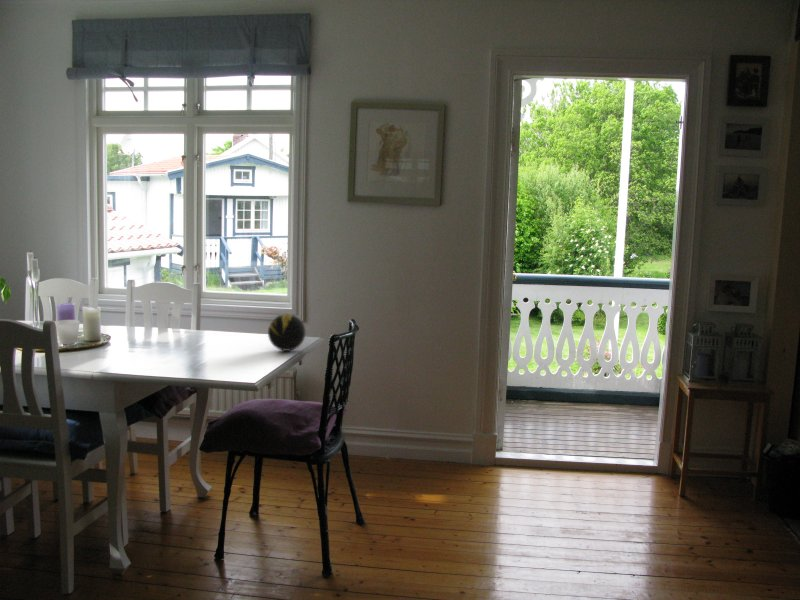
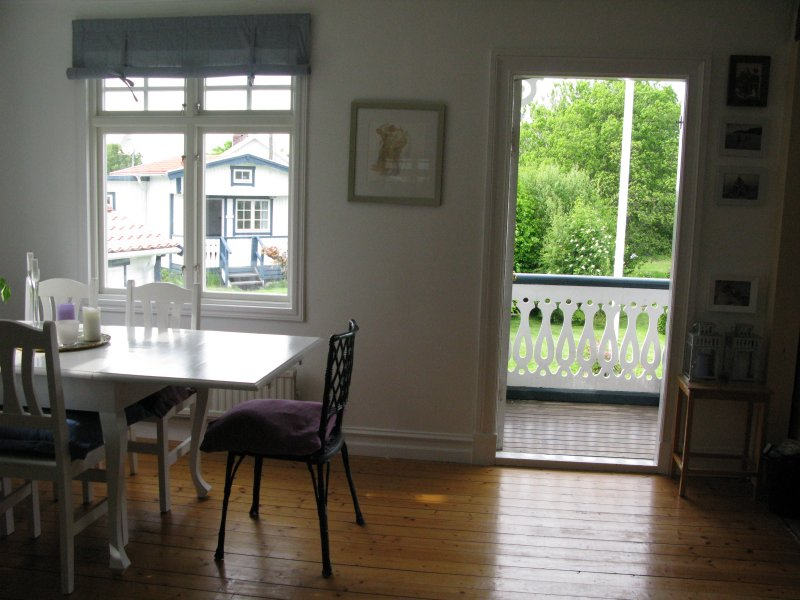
- decorative orb (286, 332)
